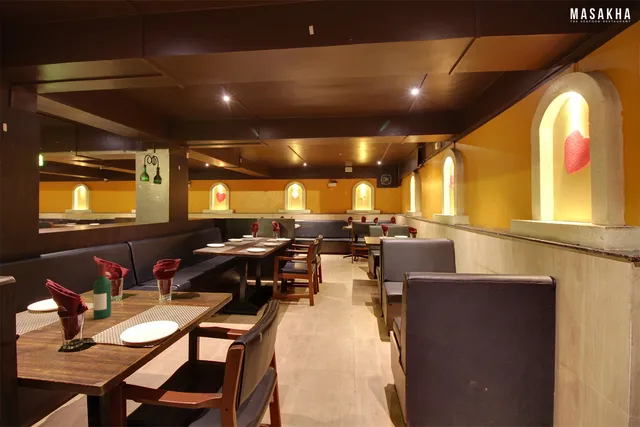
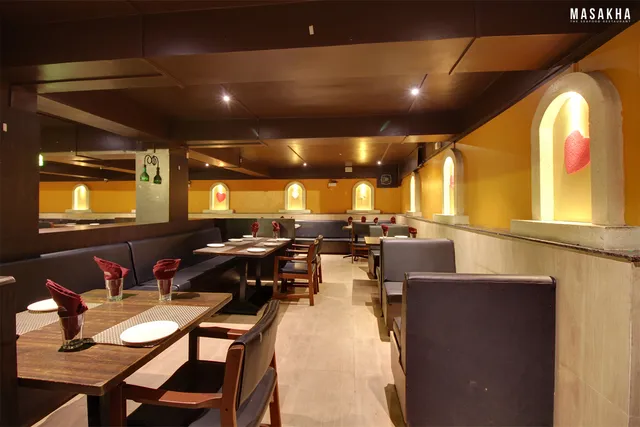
- wine bottle (102, 290)
